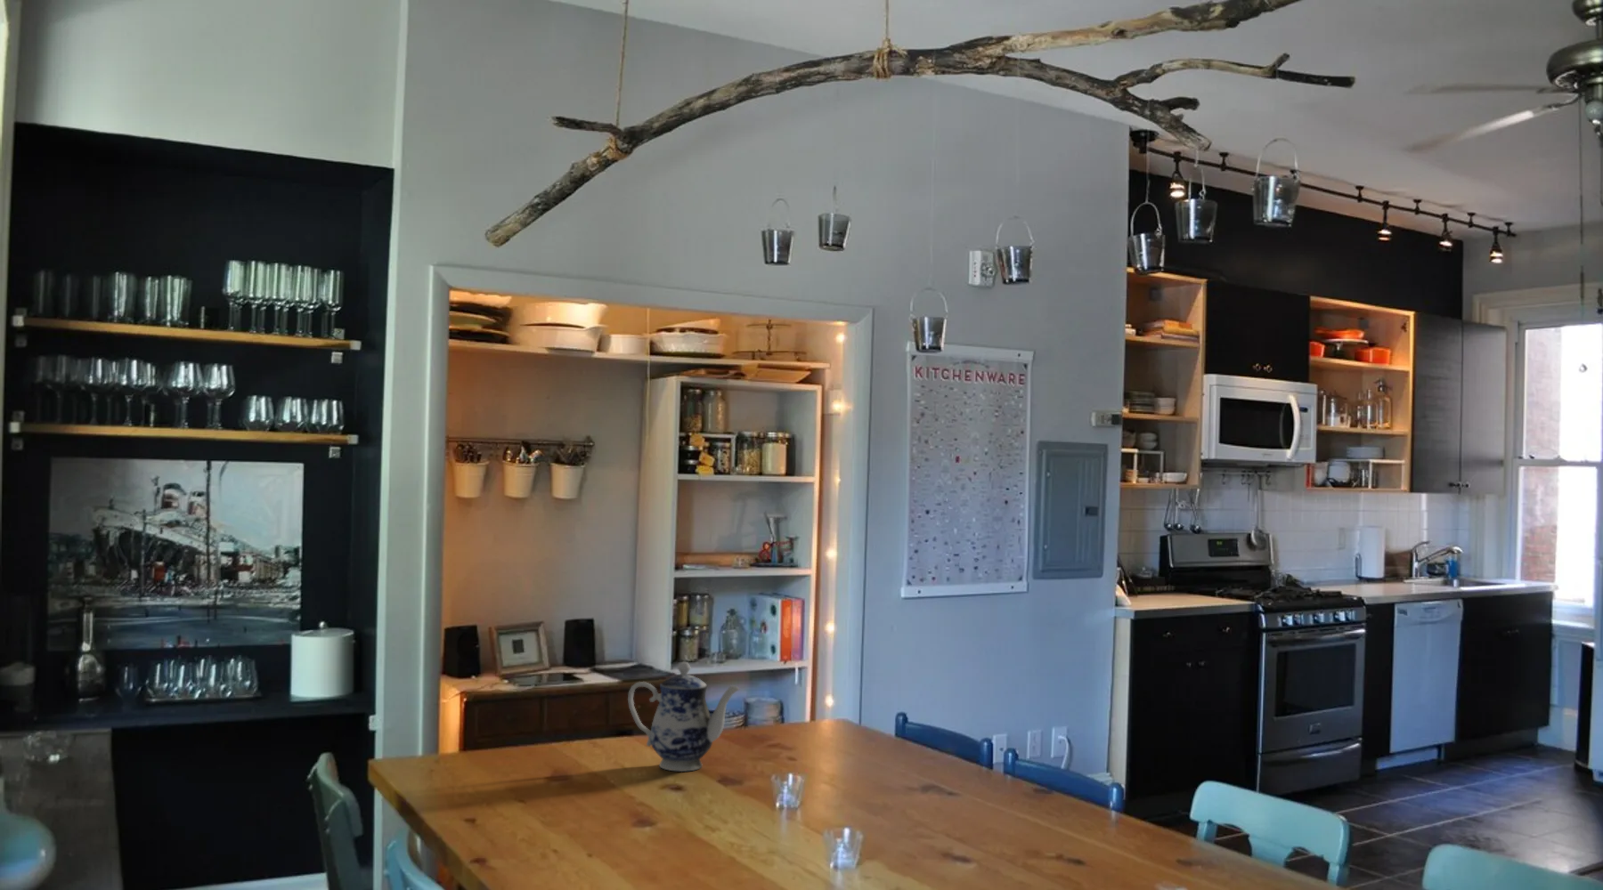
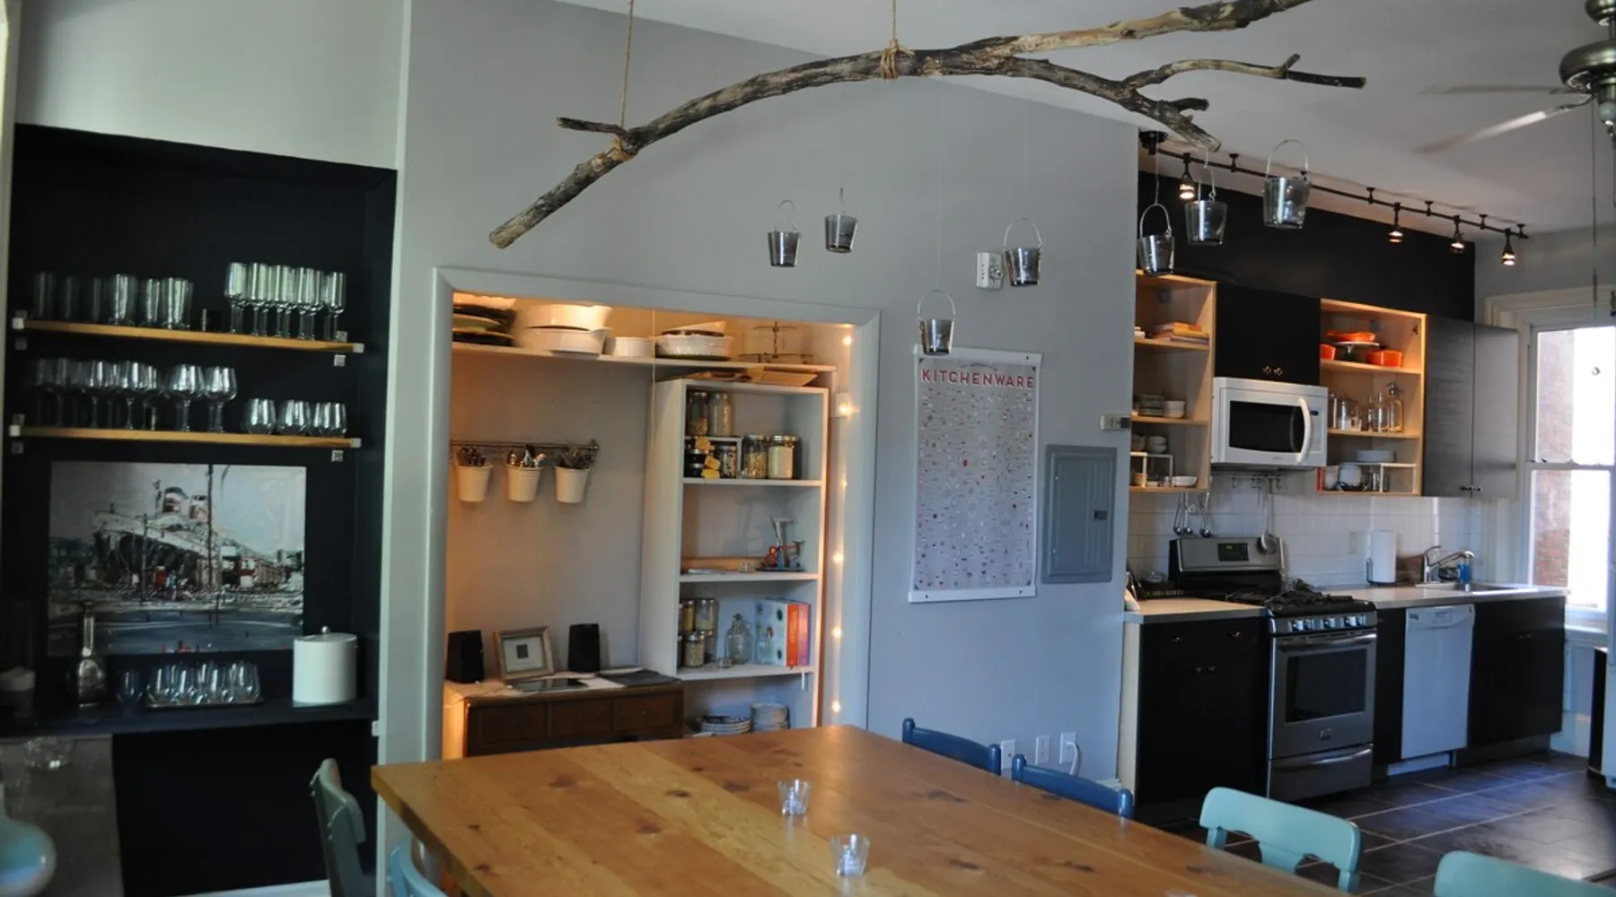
- teapot (682, 714)
